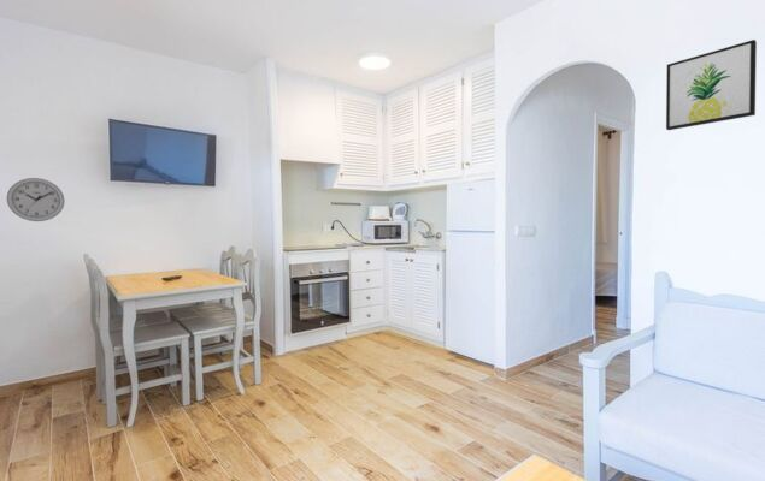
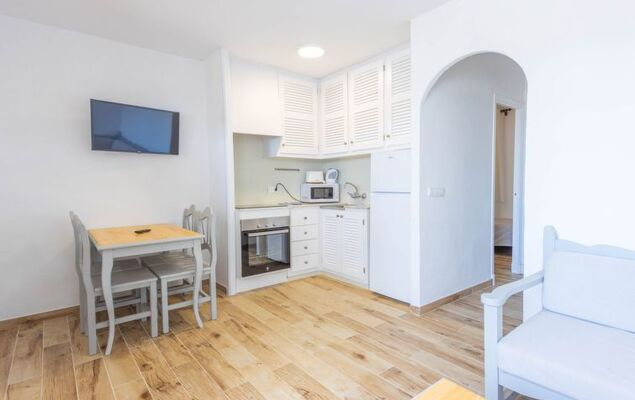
- wall art (707, 88)
- wall clock (36, 200)
